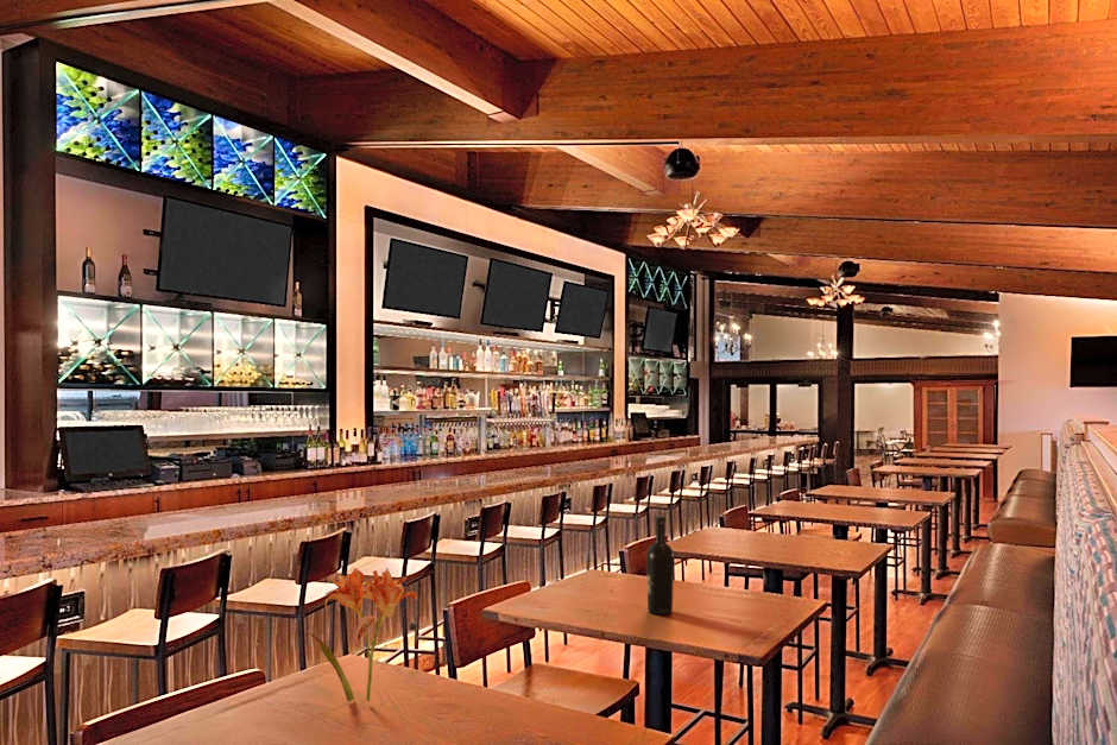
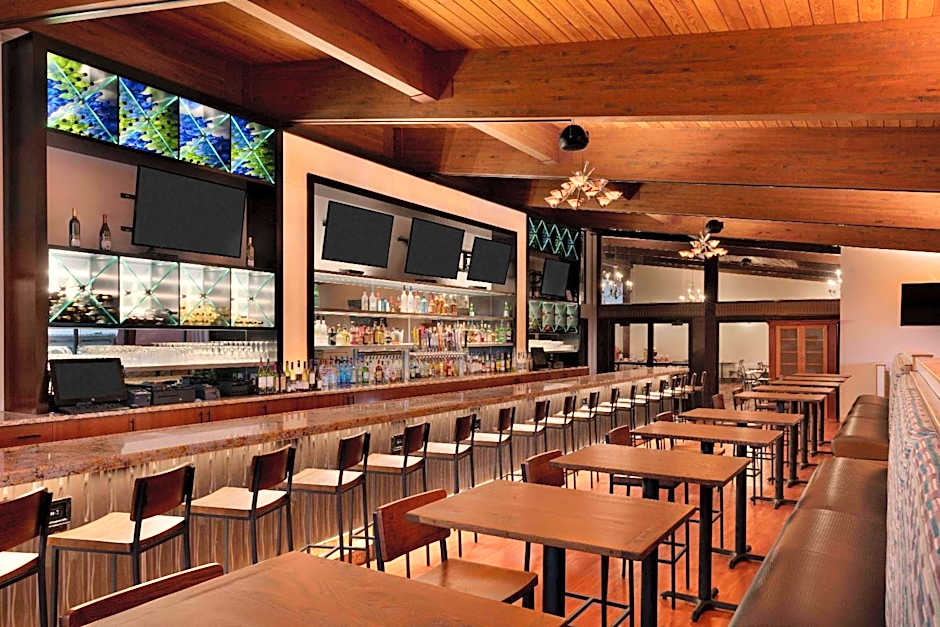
- wine bottle (660, 563)
- flower (359, 632)
